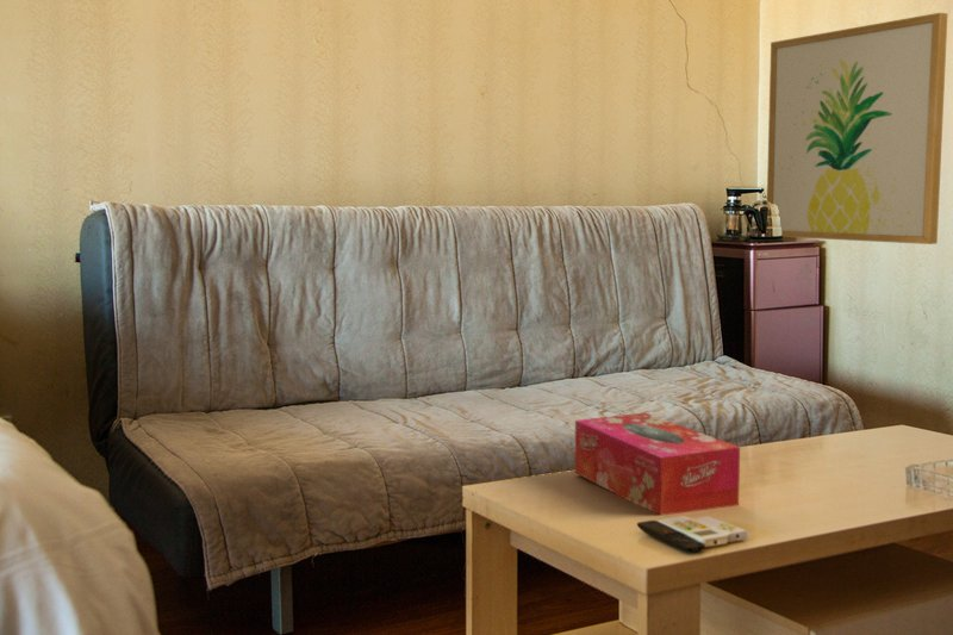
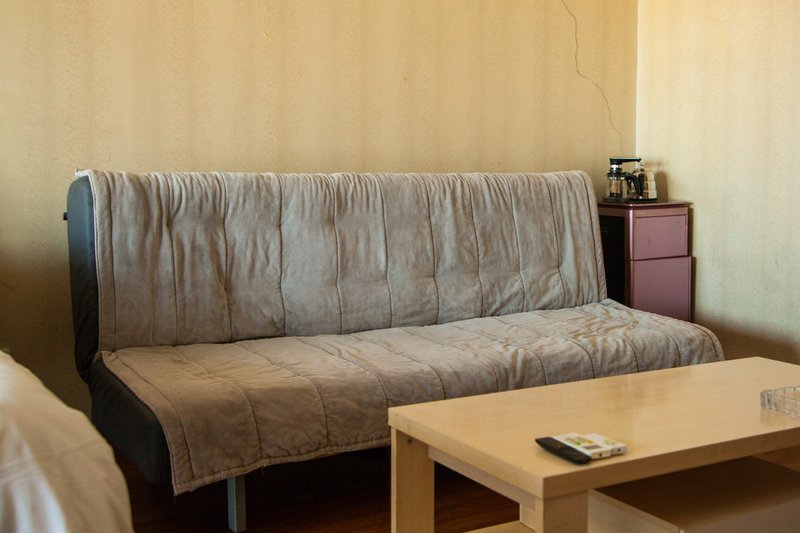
- wall art (847, 135)
- tissue box (652, 460)
